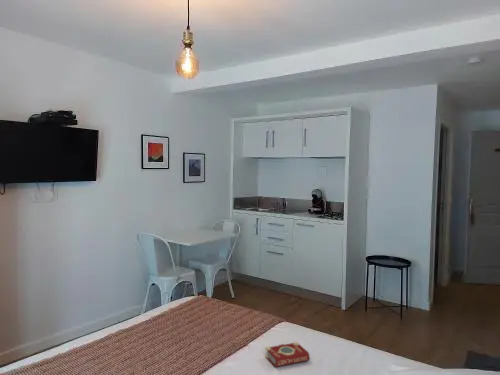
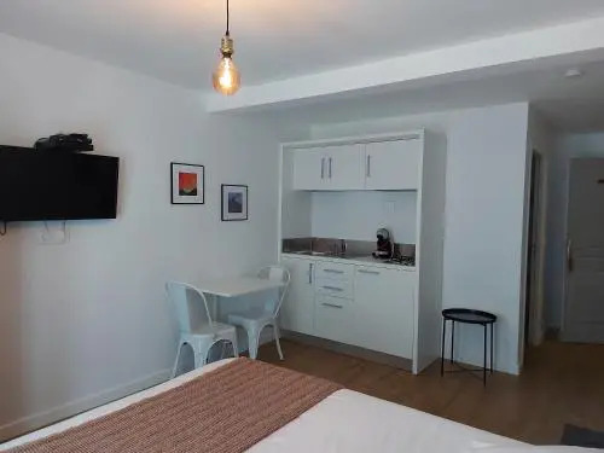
- book (288, 353)
